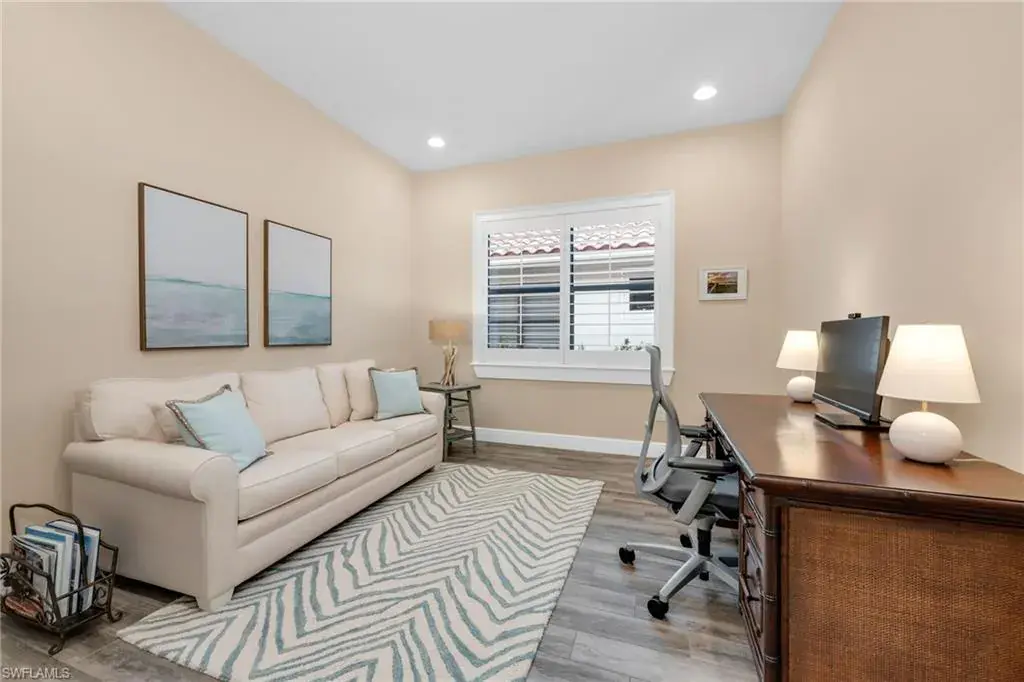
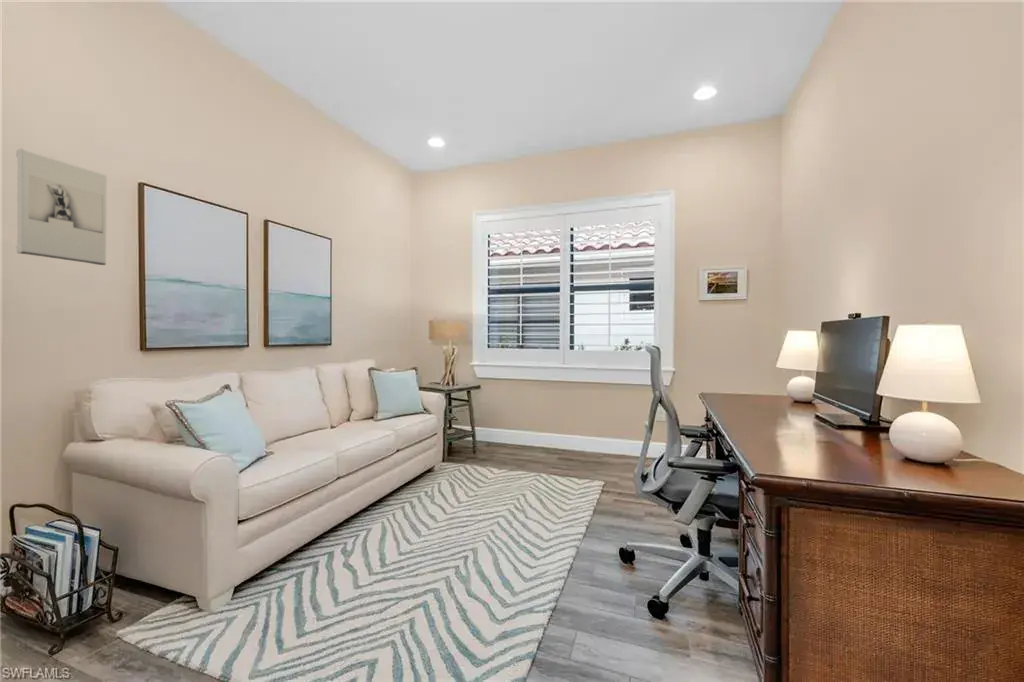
+ wall sculpture (64, 211)
